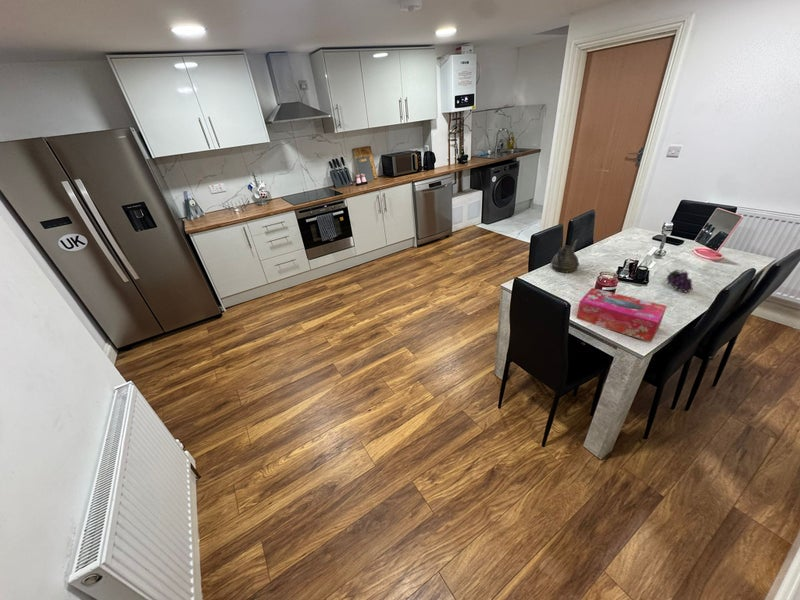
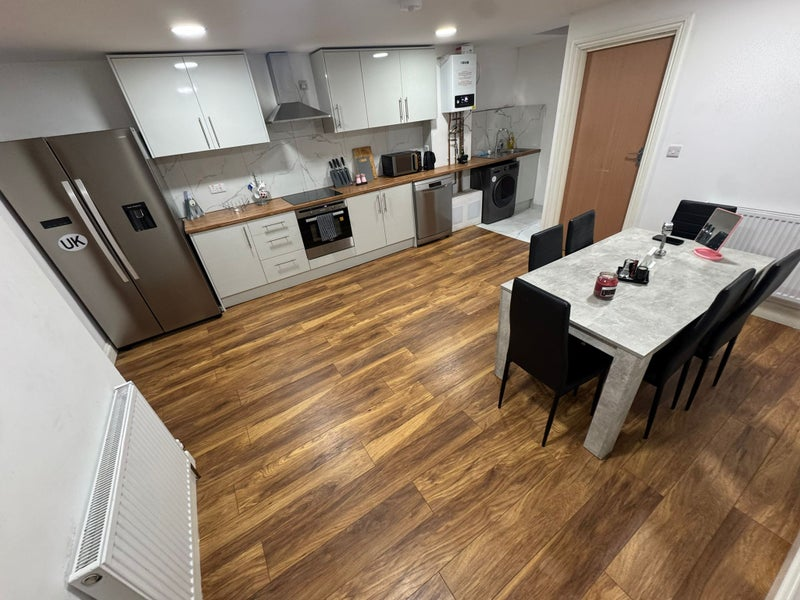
- fruit (679, 278)
- tissue box (619, 312)
- teapot (568, 254)
